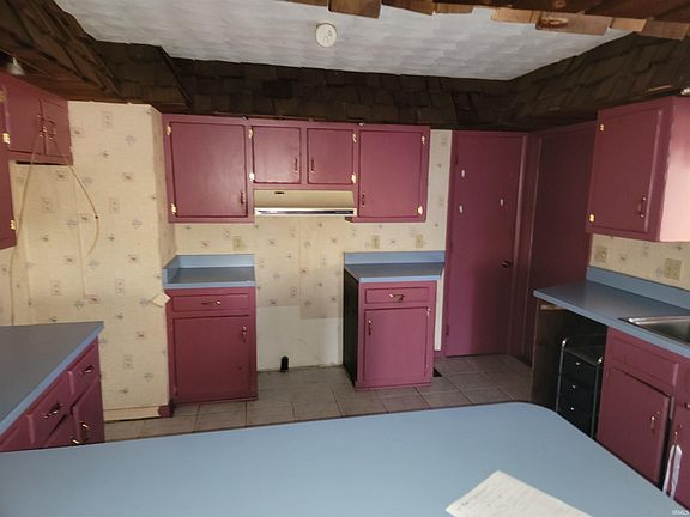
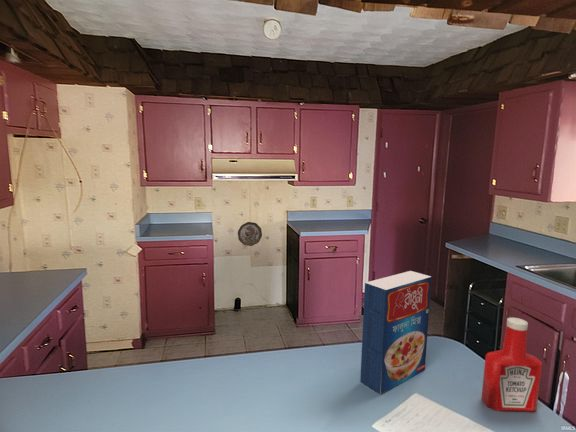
+ soap bottle (512, 363)
+ cereal box (396, 328)
+ decorative plate (249, 233)
